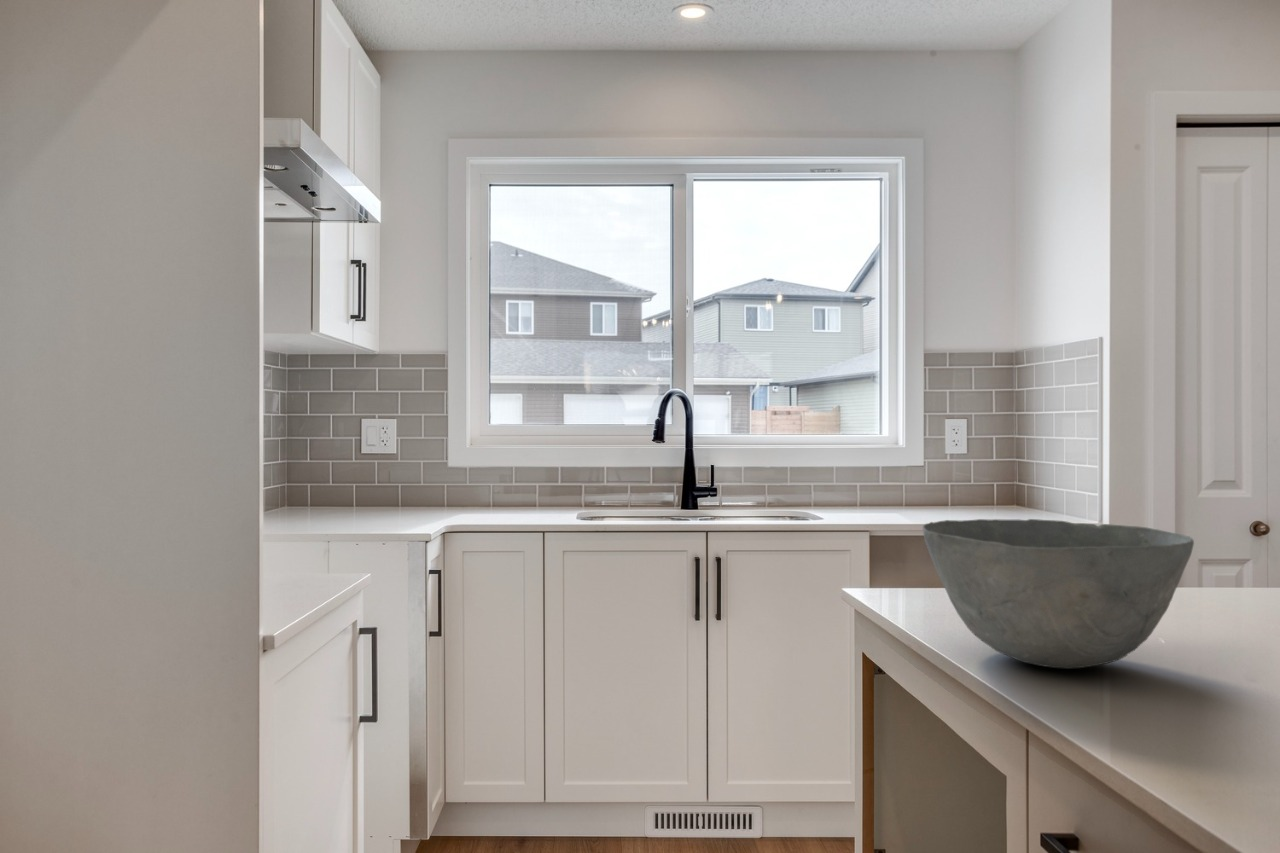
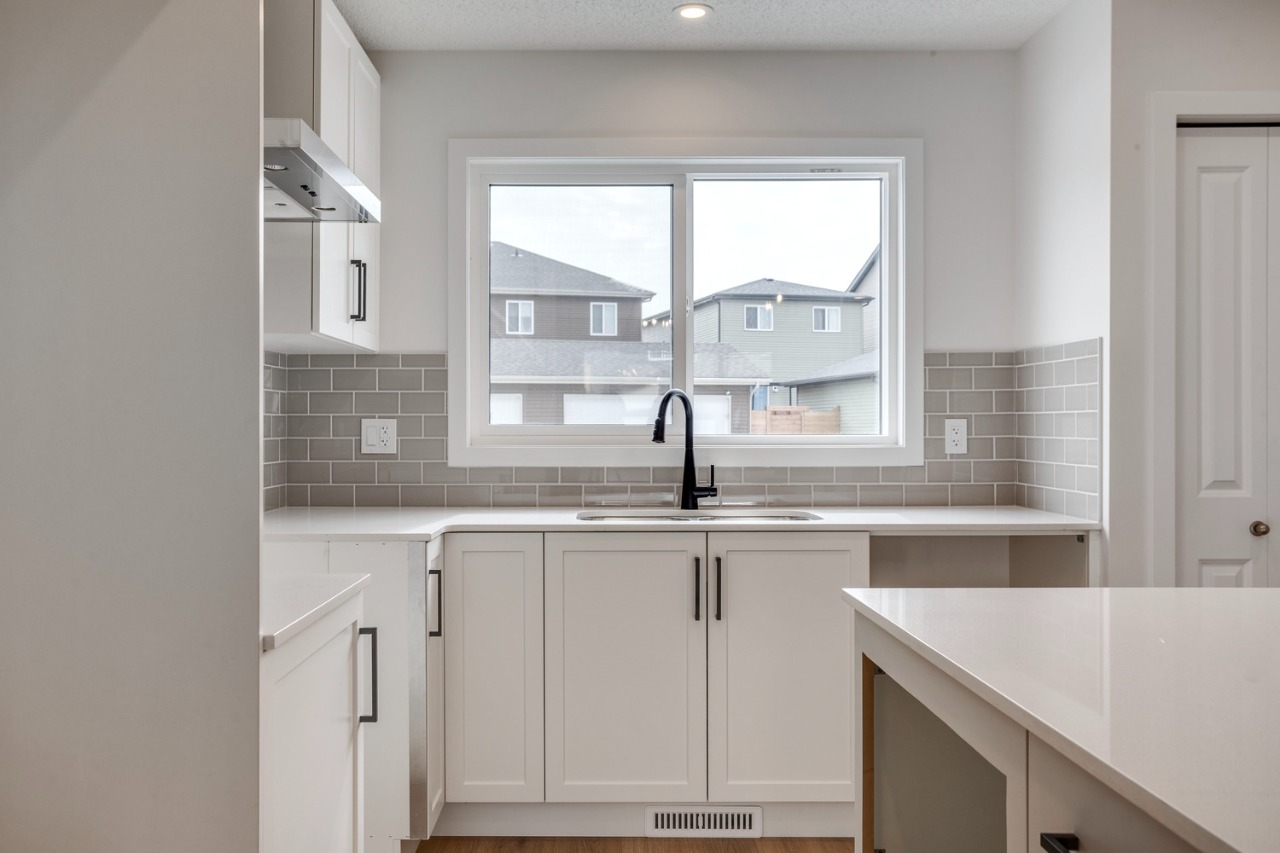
- bowl (1048, 595)
